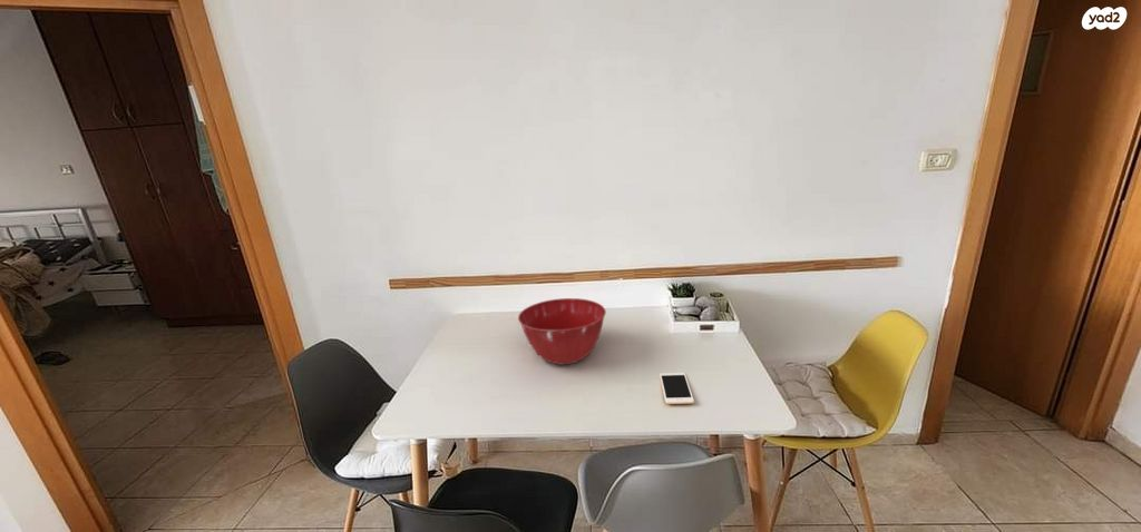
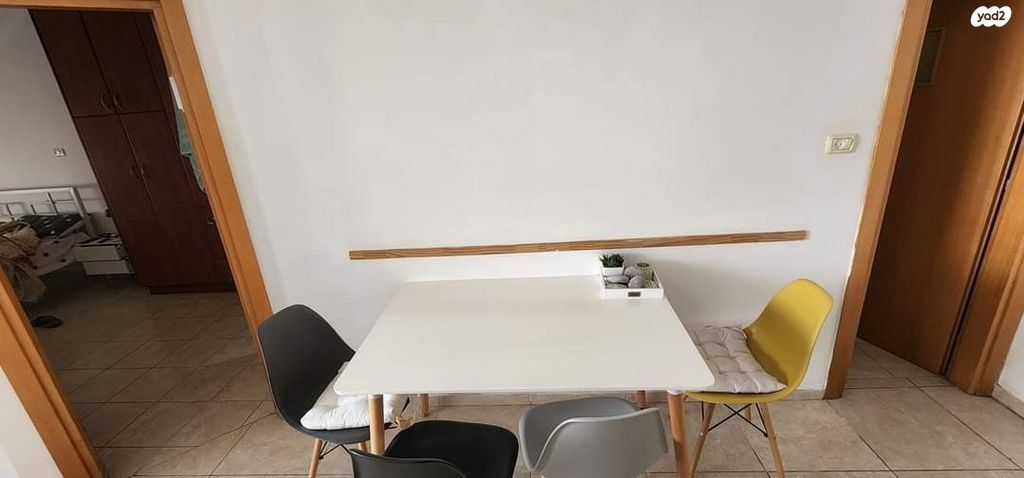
- cell phone (675, 387)
- mixing bowl (563, 334)
